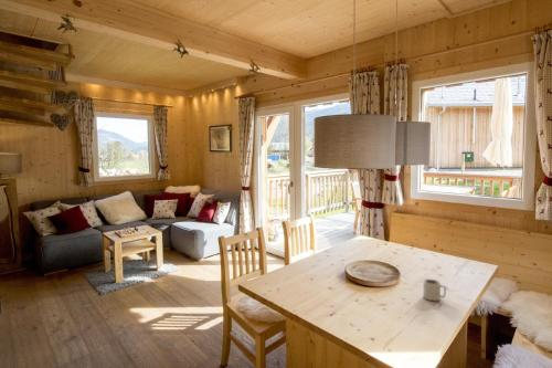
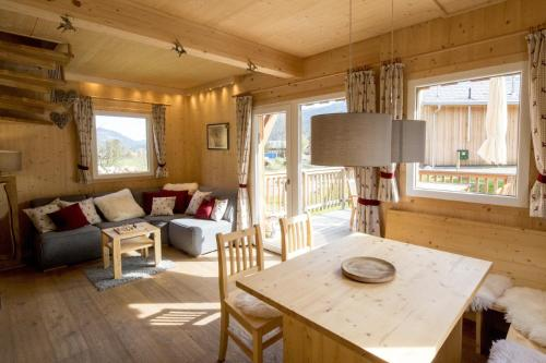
- cup (434, 290)
